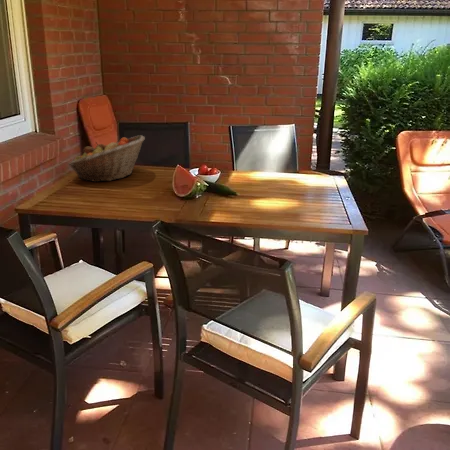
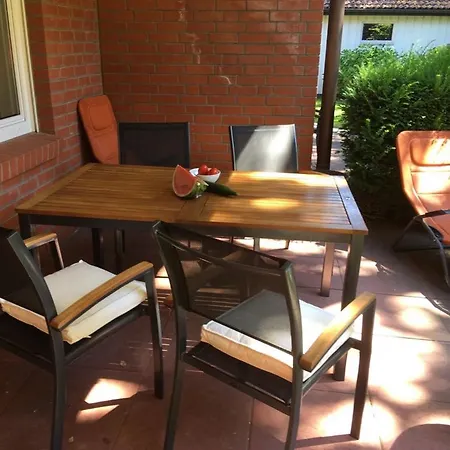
- fruit basket (108, 156)
